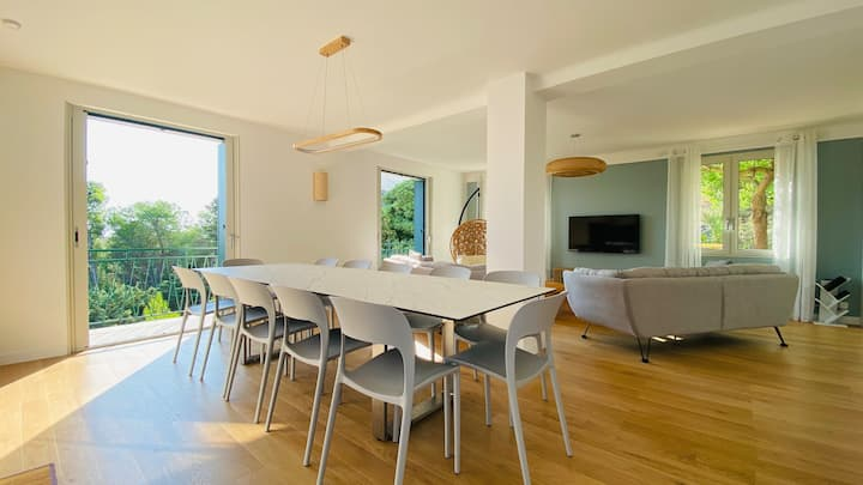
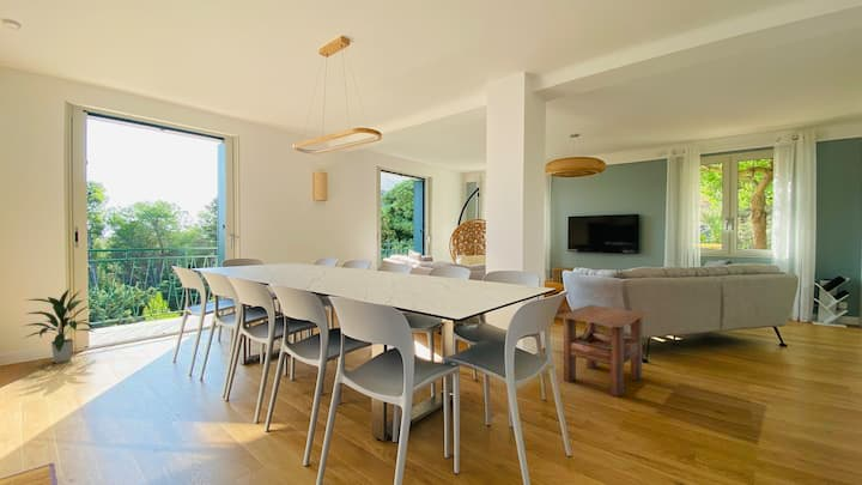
+ side table (602, 346)
+ indoor plant (60, 325)
